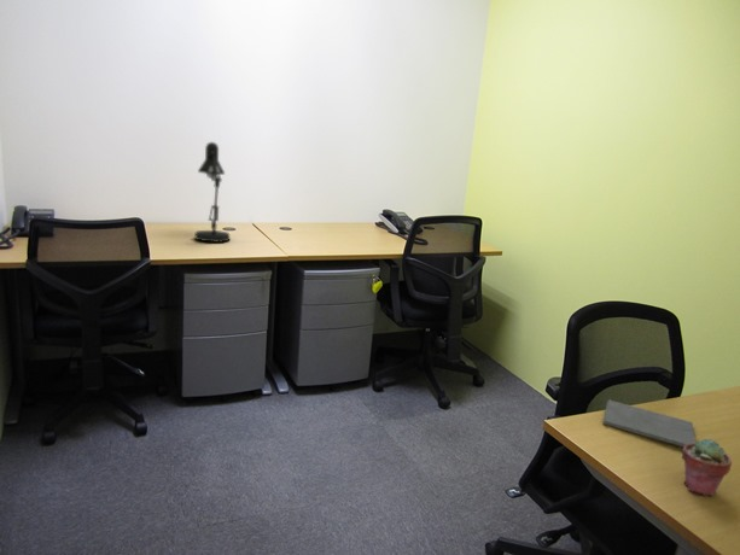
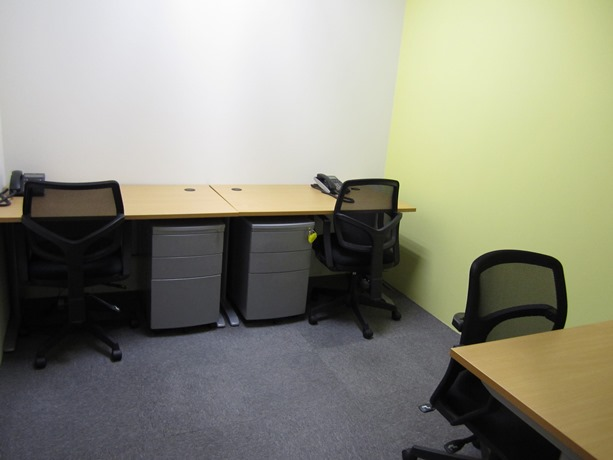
- notepad (647, 422)
- desk lamp (215, 191)
- potted succulent (705, 463)
